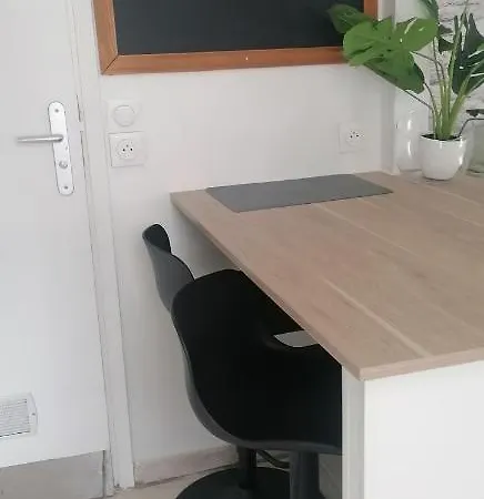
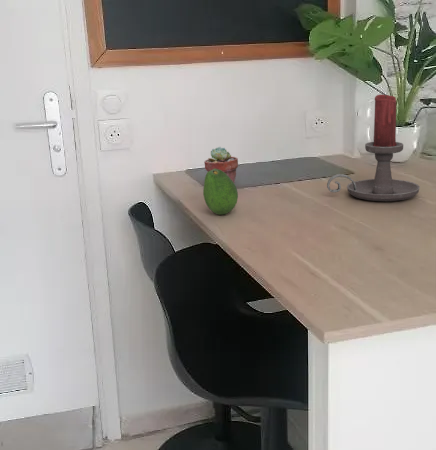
+ fruit (220, 190)
+ candle holder (373, 146)
+ potted succulent (221, 168)
